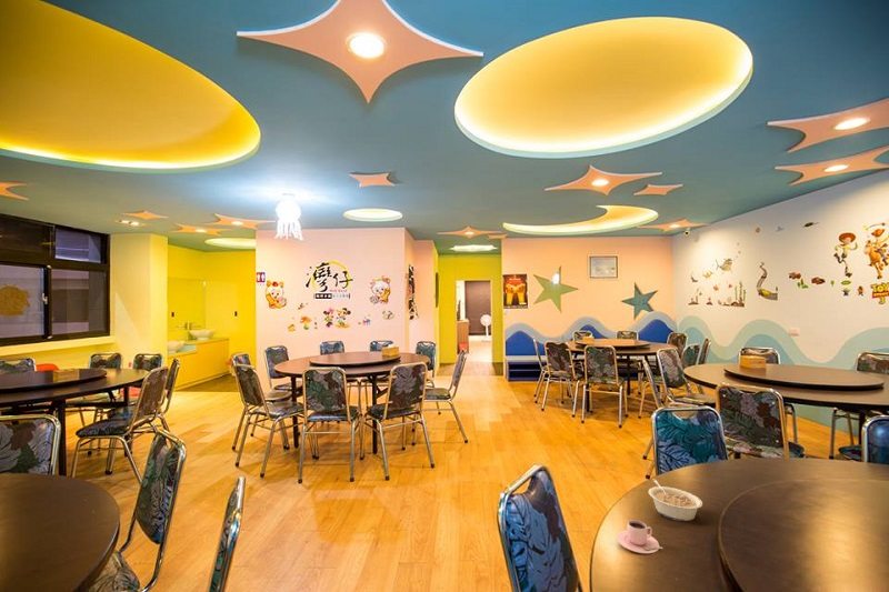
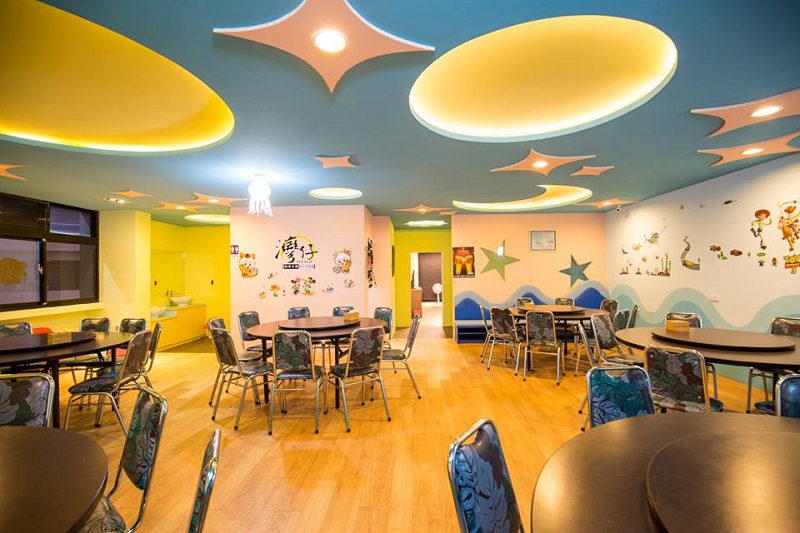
- teacup (638, 521)
- legume (672, 502)
